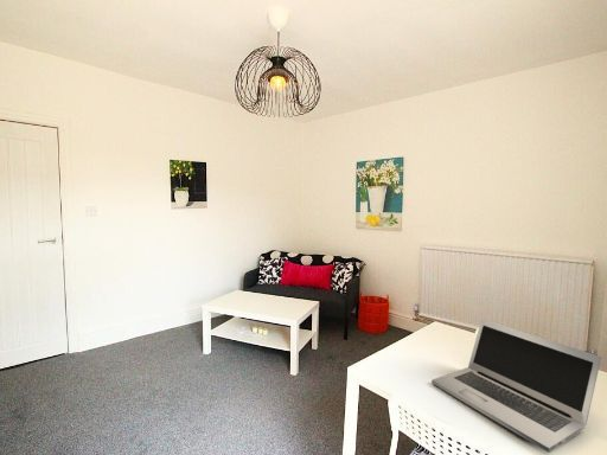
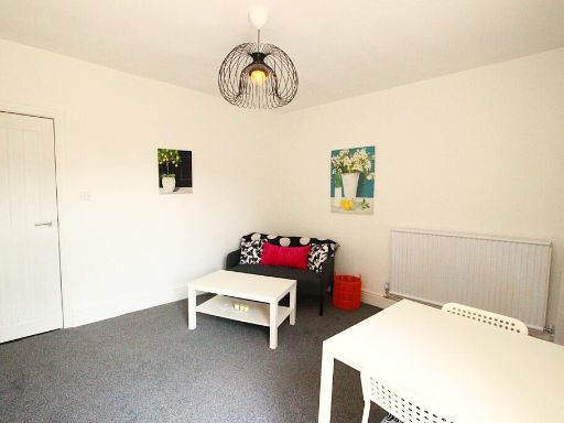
- laptop (507, 371)
